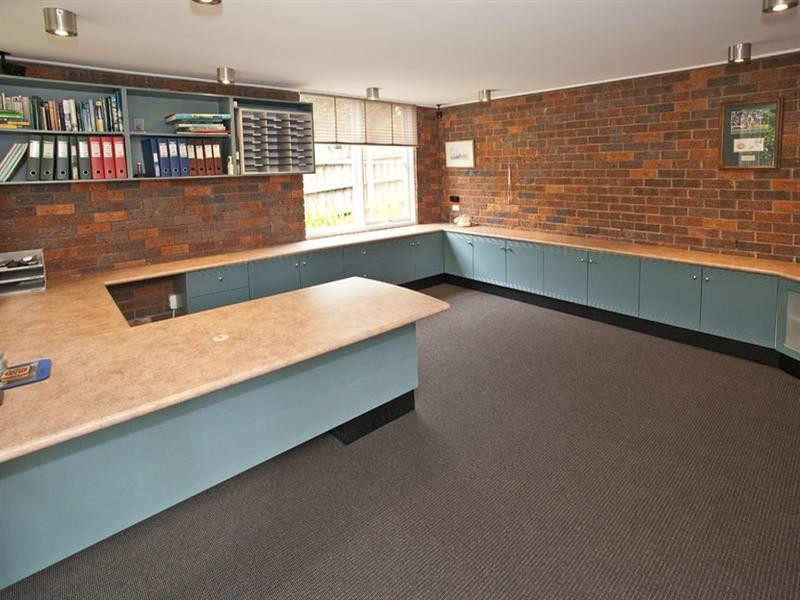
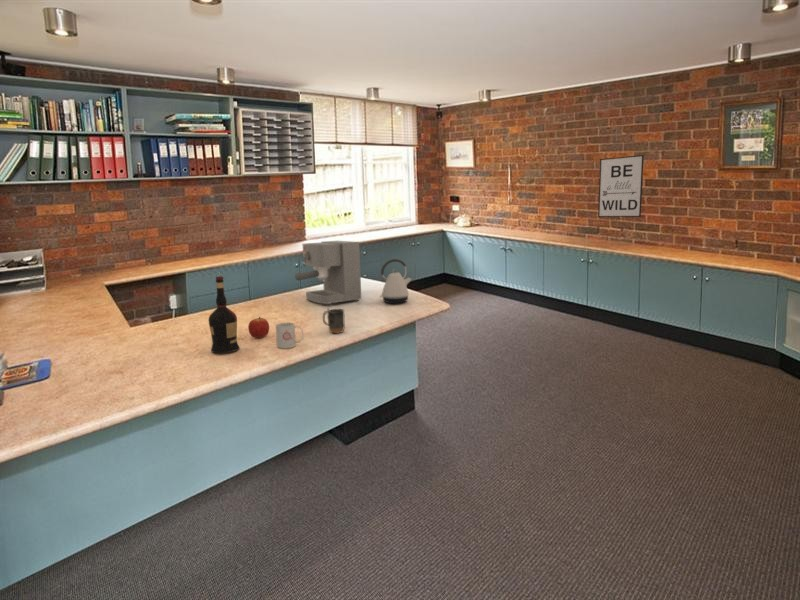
+ wall art (620, 187)
+ kettle (395, 280)
+ liquor (222, 313)
+ apple (258, 326)
+ coffee maker (331, 272)
+ mug (333, 319)
+ mug (289, 335)
